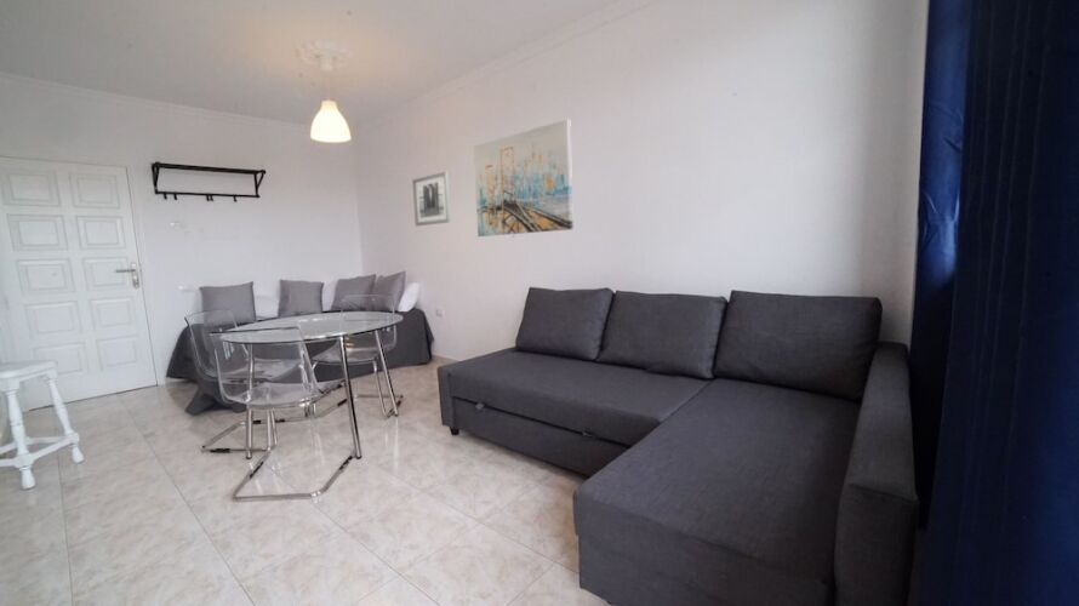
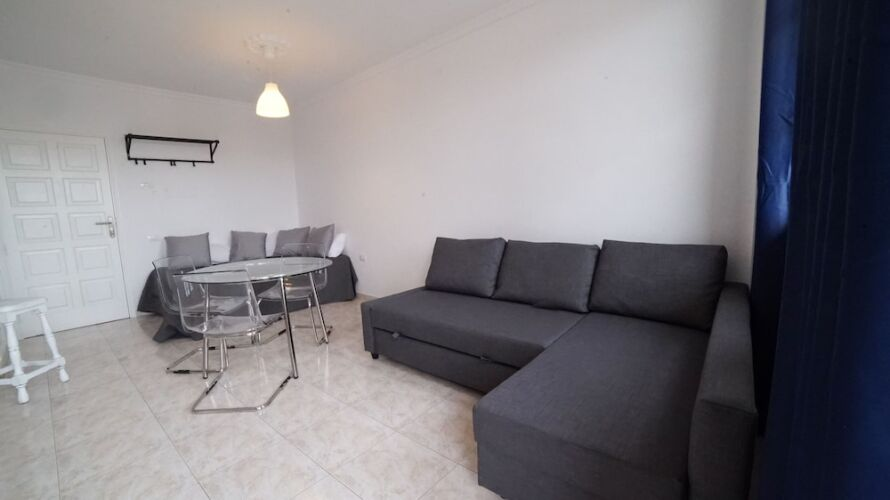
- wall art (430, 200)
- wall art (519, 184)
